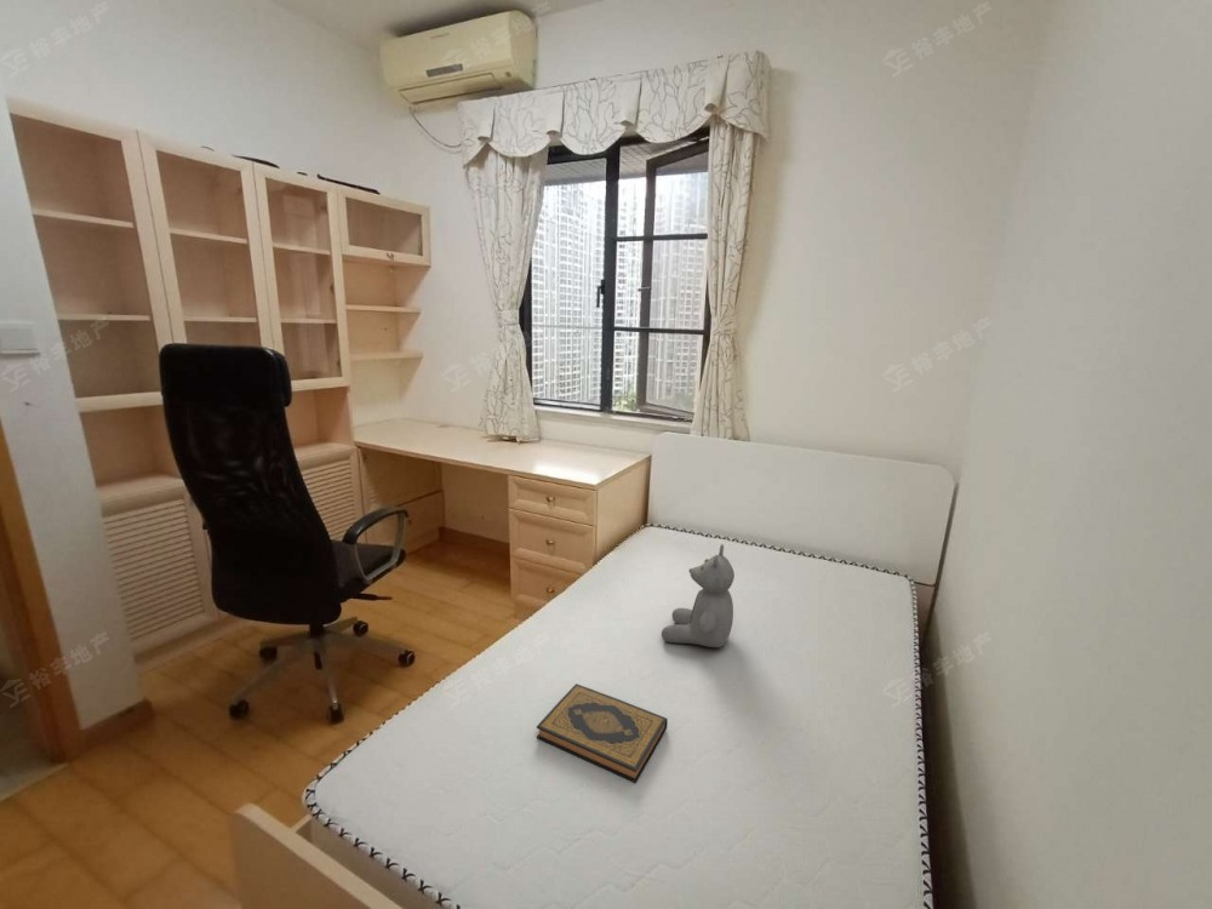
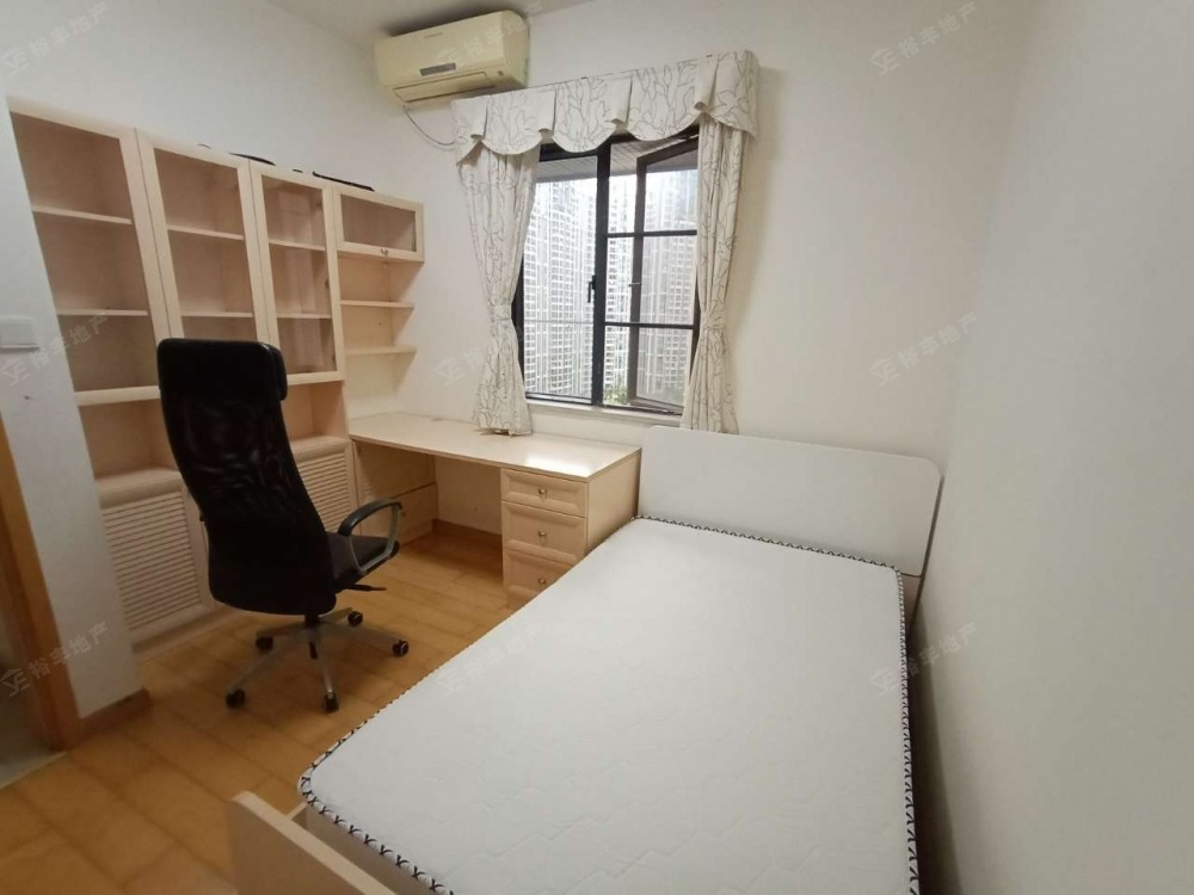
- hardback book (602, 727)
- teddy bear (699, 593)
